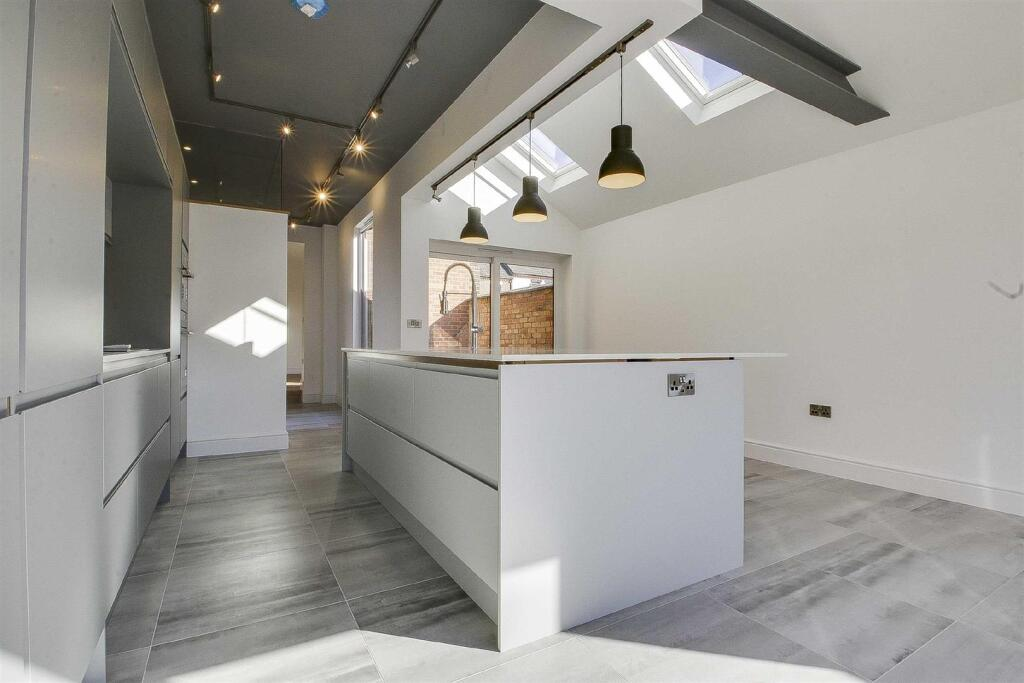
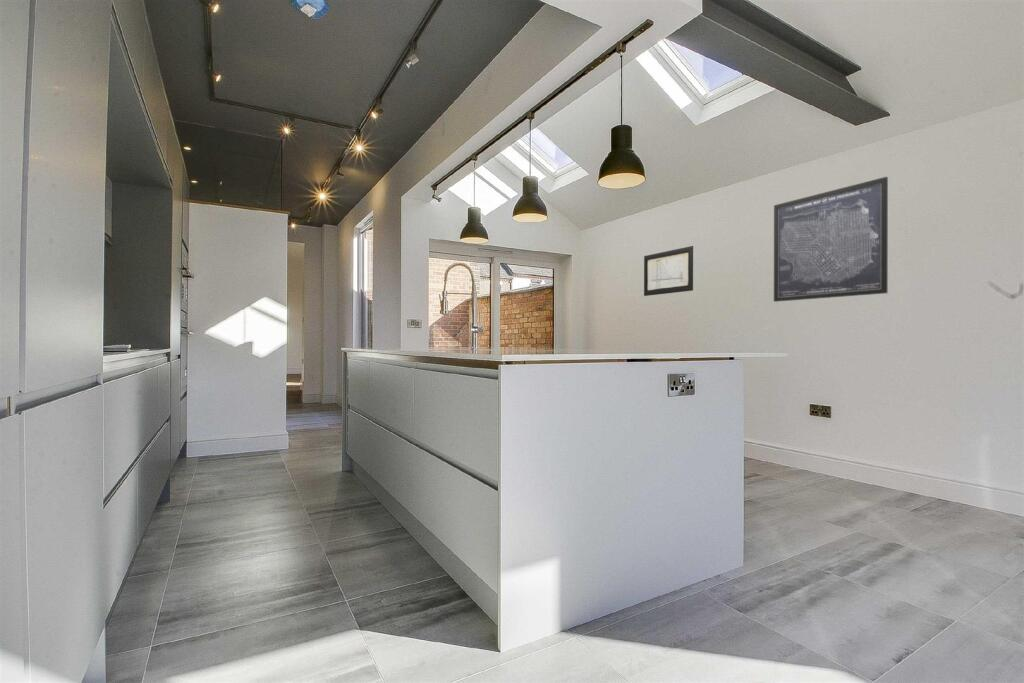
+ wall art (667, 272)
+ wall art (825, 245)
